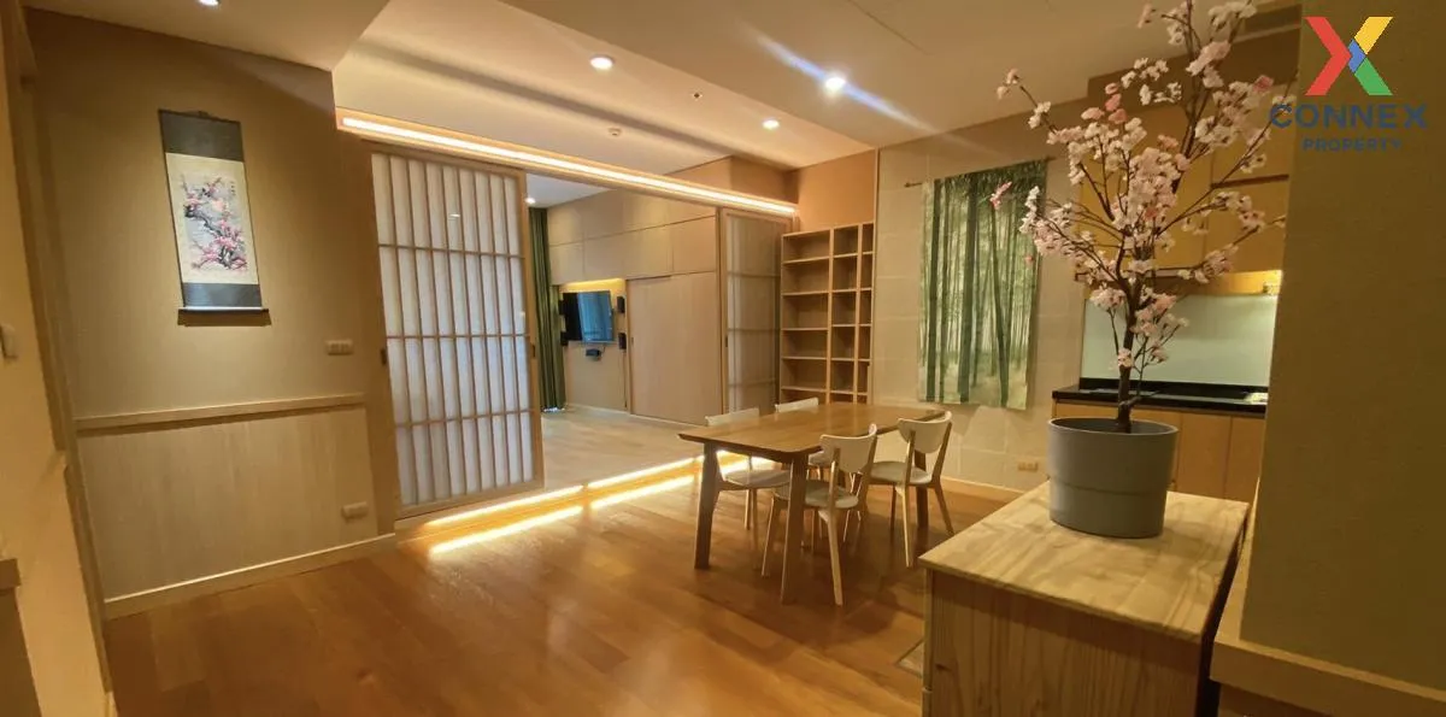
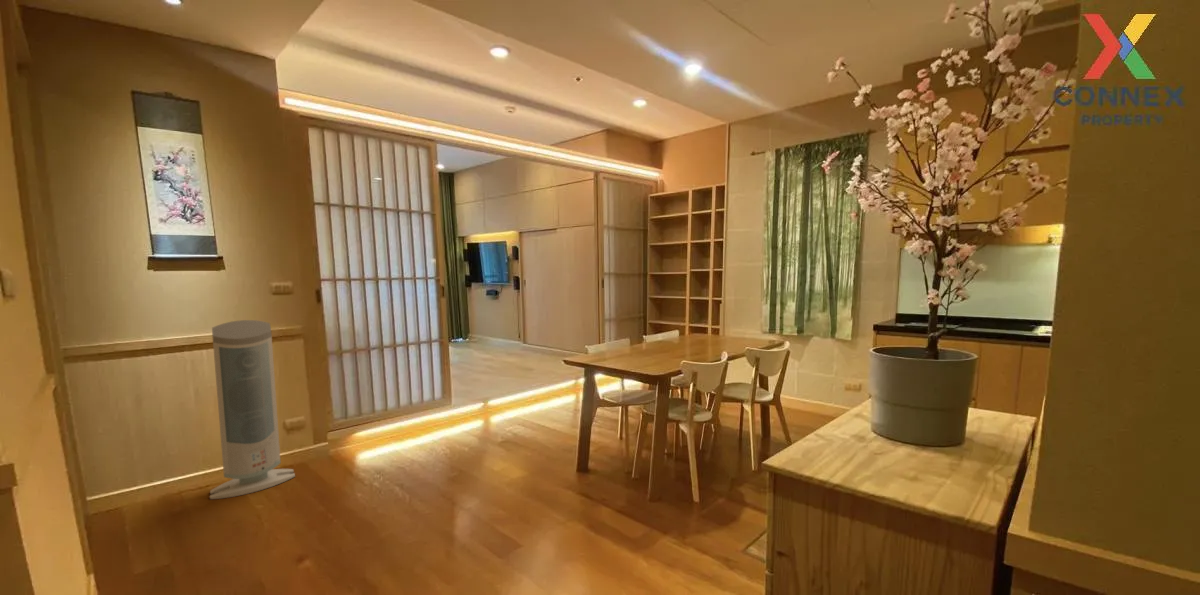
+ air purifier (248, 403)
